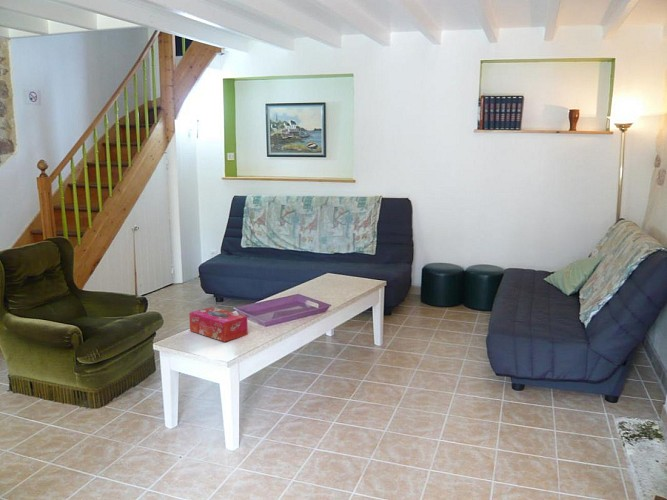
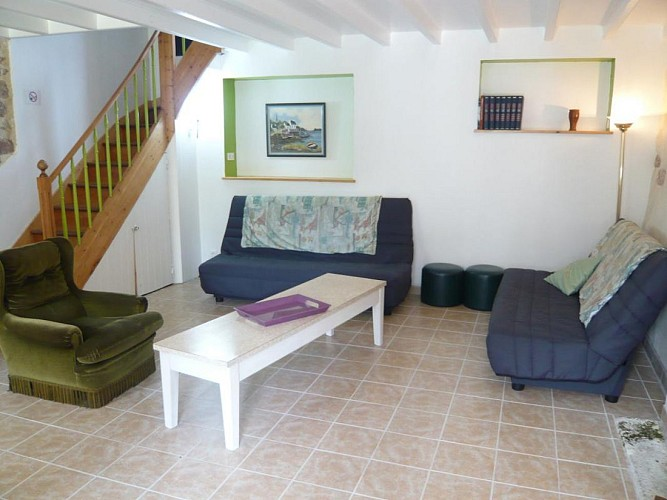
- tissue box (218, 323)
